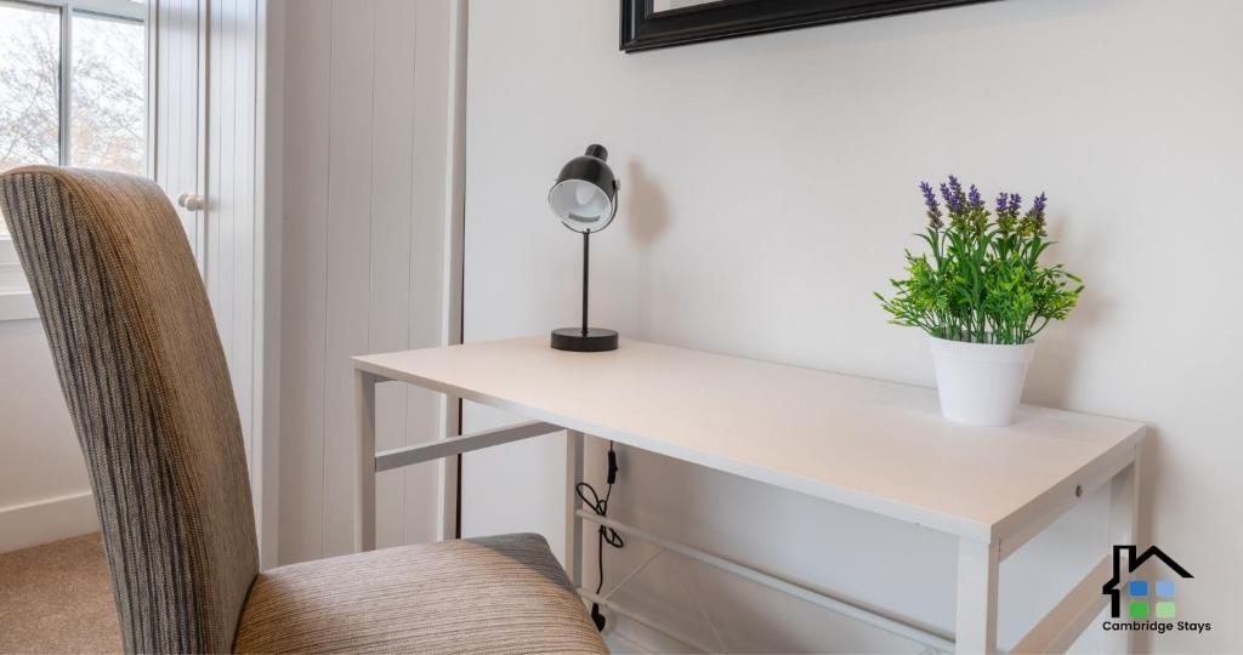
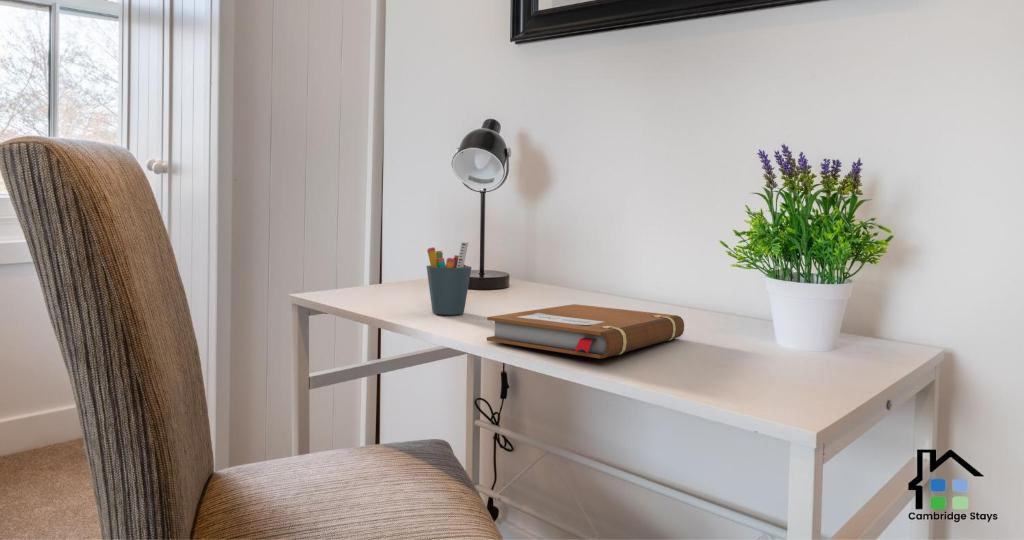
+ notebook (586, 328)
+ pen holder (448, 277)
